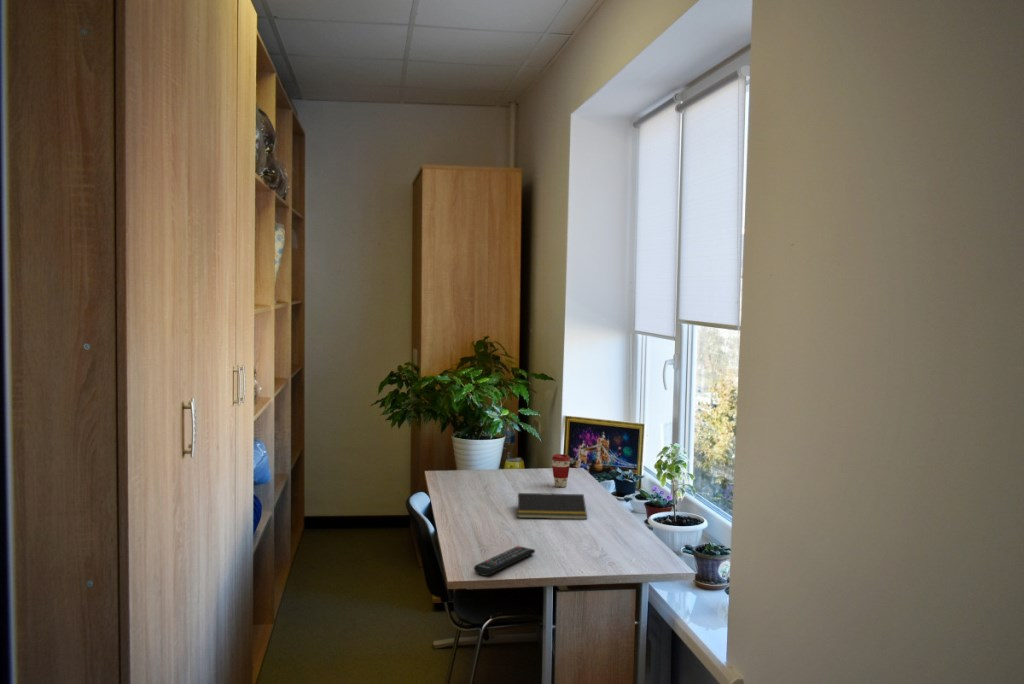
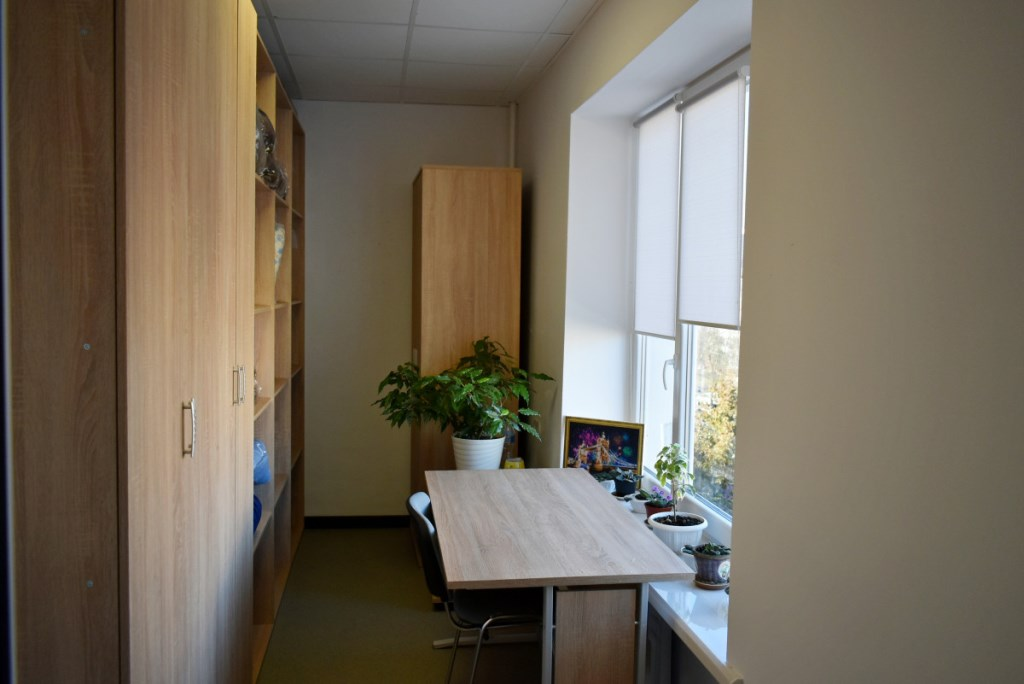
- remote control (505, 560)
- notepad (551, 505)
- coffee cup (560, 470)
